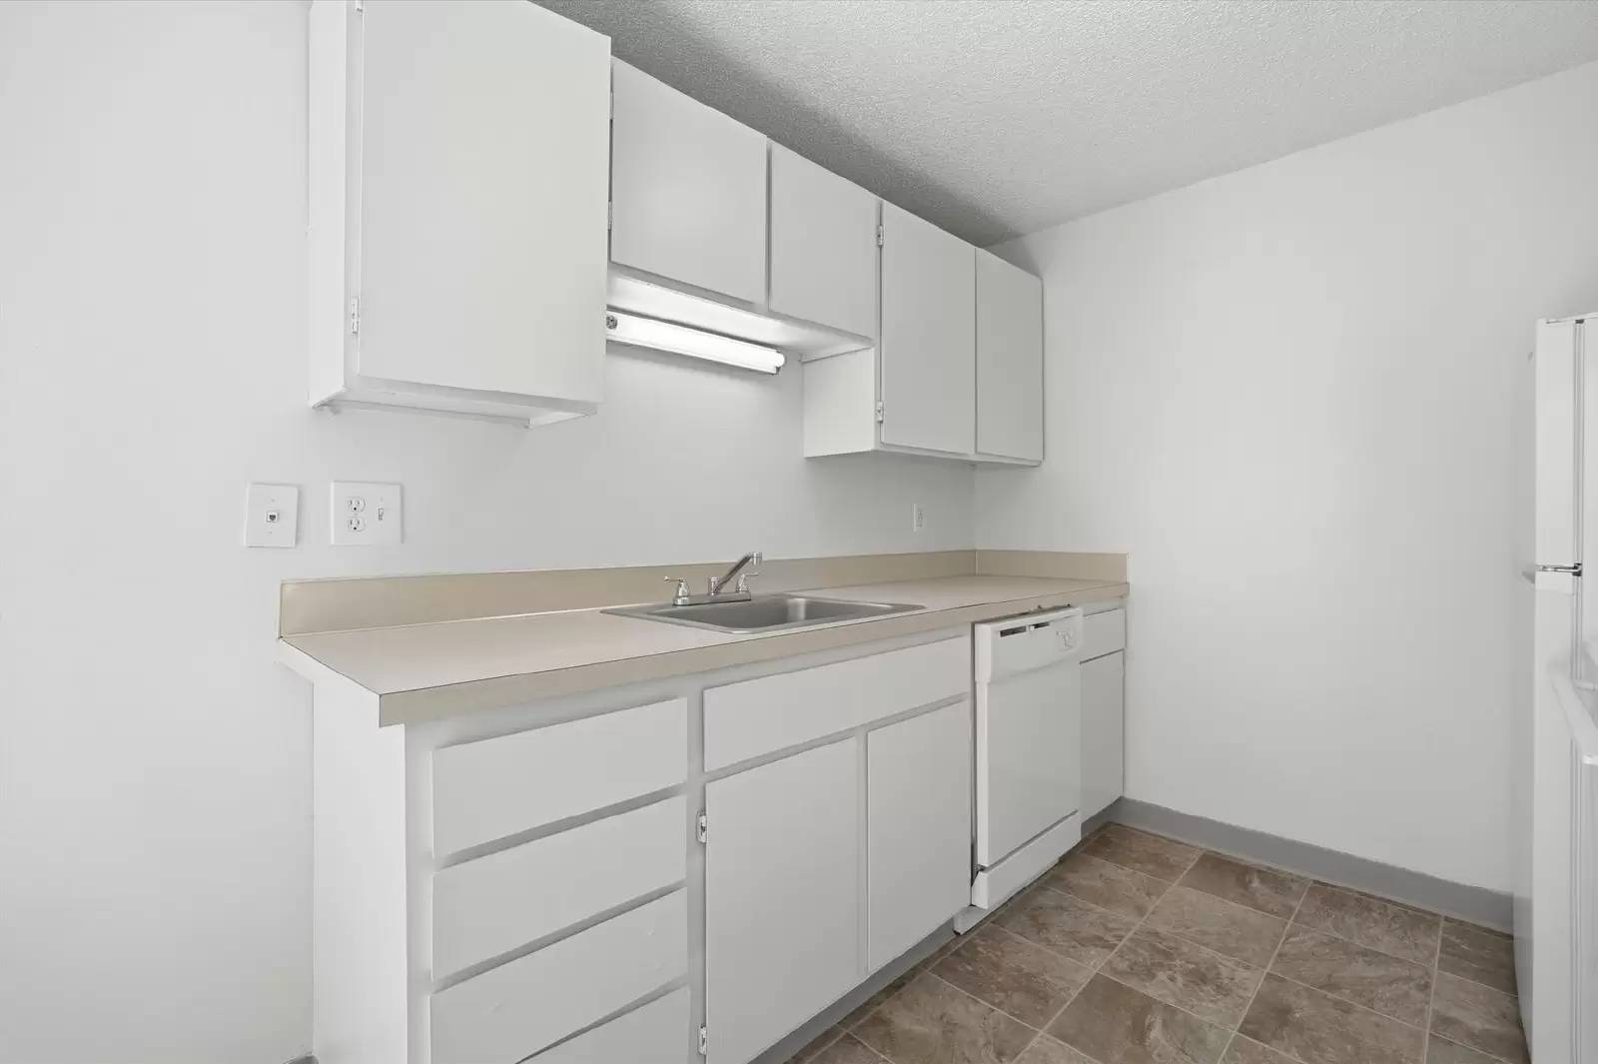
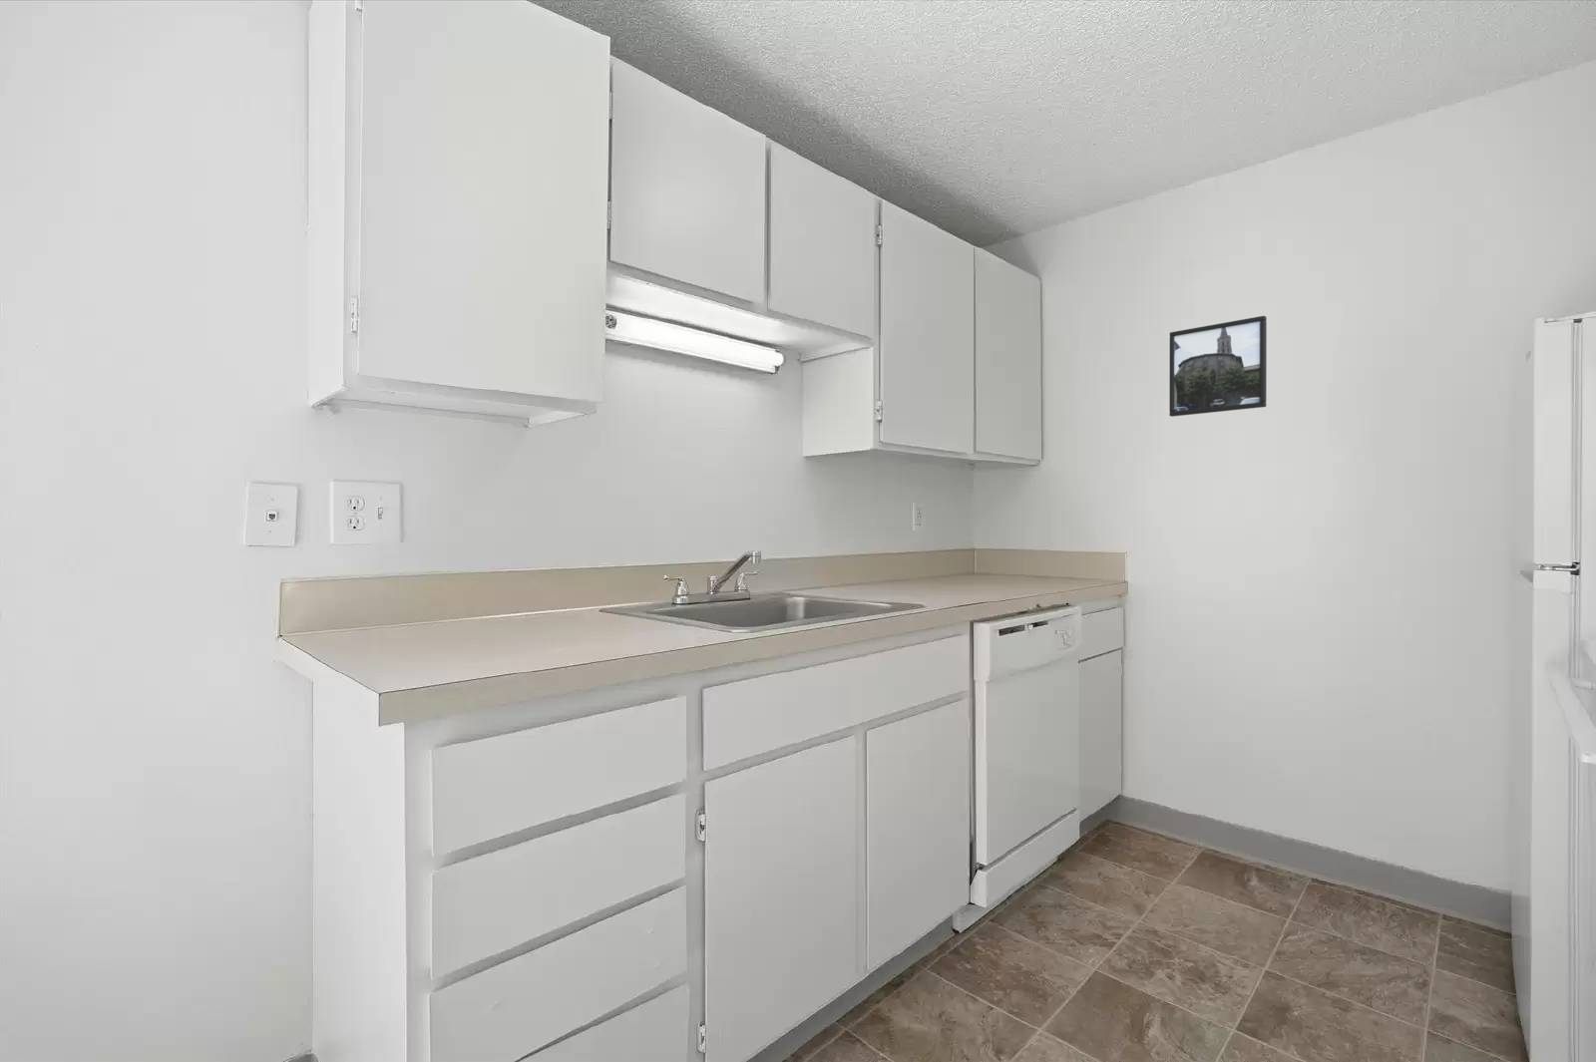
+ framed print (1215, 367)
